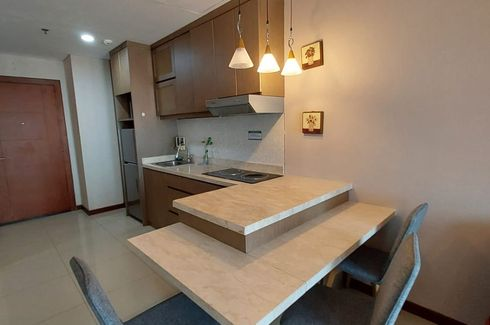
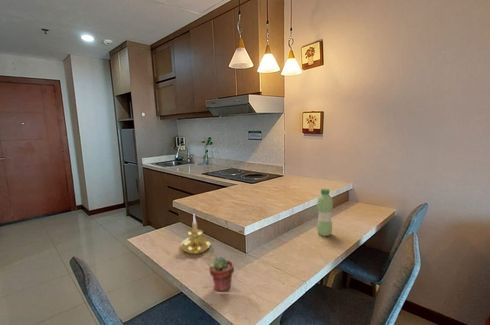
+ water bottle (324, 212)
+ candle holder (195, 231)
+ potted succulent (221, 271)
